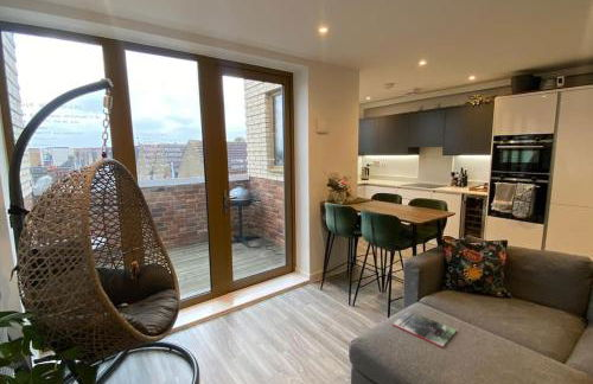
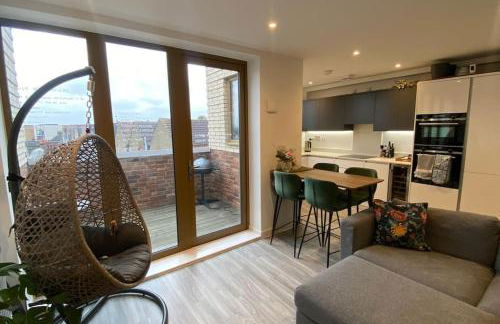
- magazine (423, 327)
